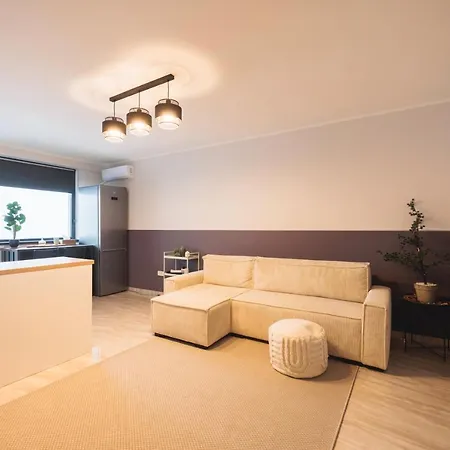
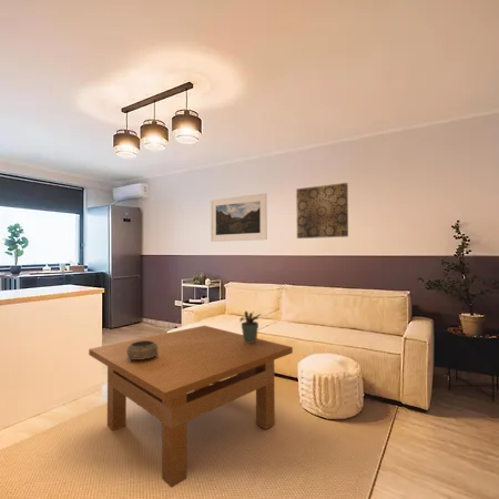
+ potted plant (252, 324)
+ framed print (236, 218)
+ decorative bowl (141, 349)
+ wall art (320, 212)
+ table (191, 386)
